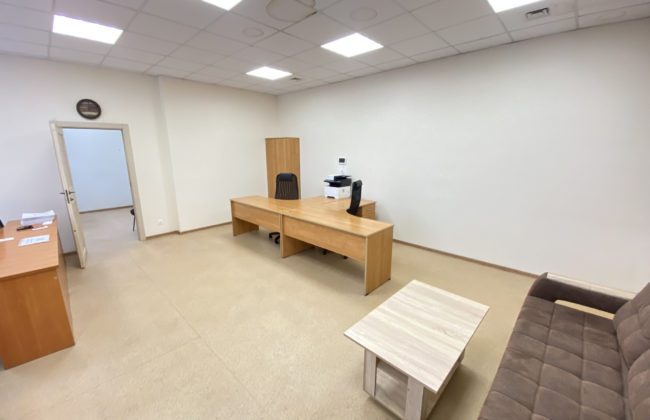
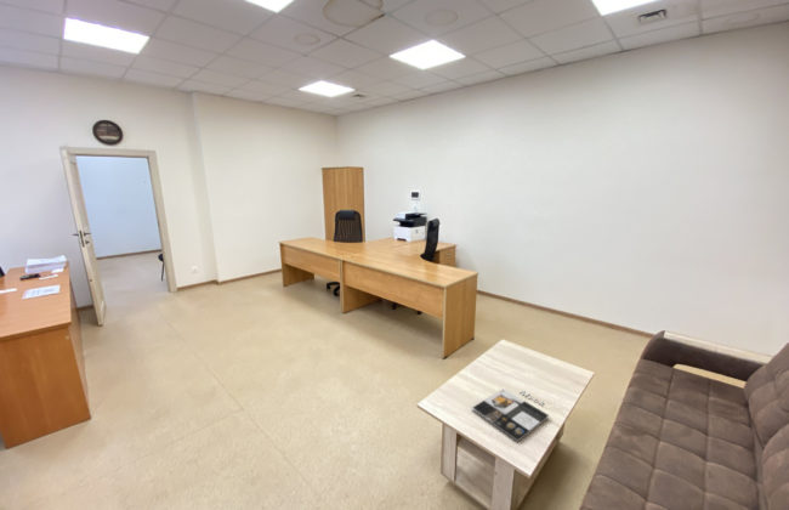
+ magazine (515, 408)
